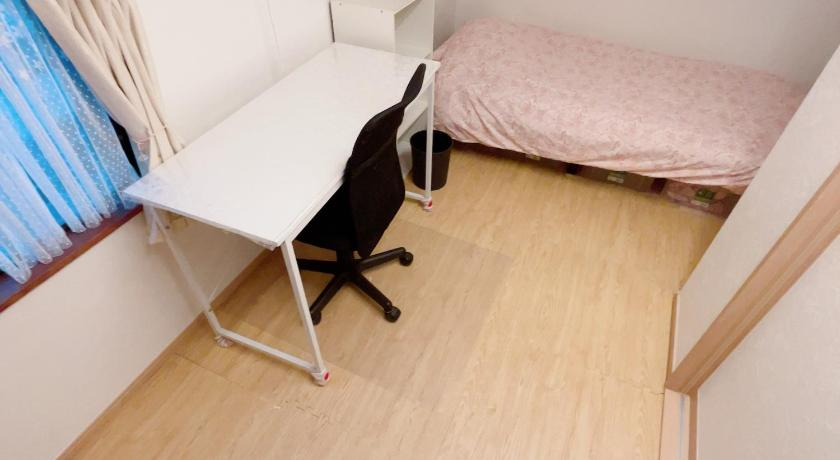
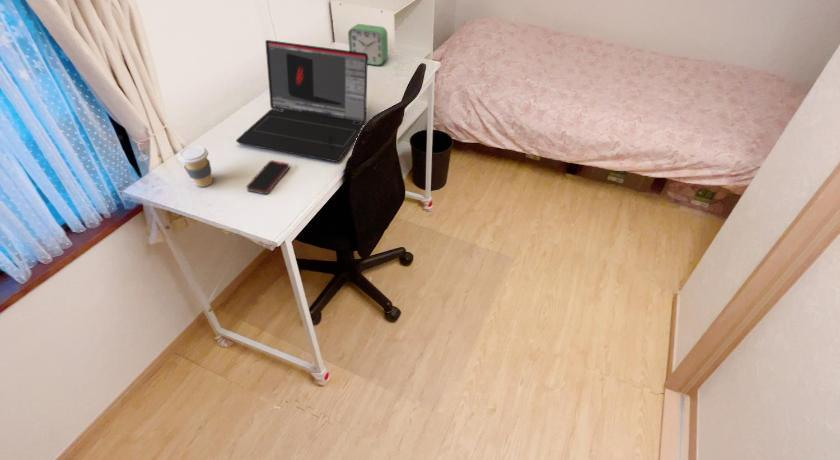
+ alarm clock (368, 44)
+ smartphone (268, 176)
+ laptop (301, 99)
+ coffee cup (198, 167)
